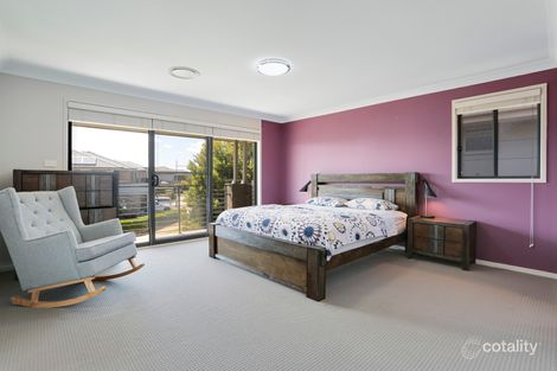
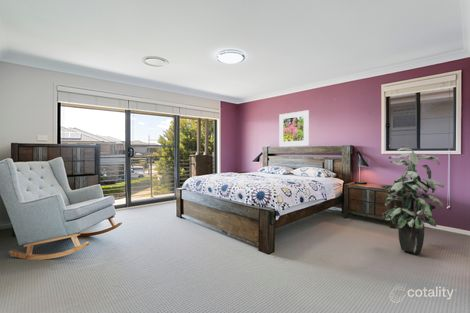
+ indoor plant (408, 198)
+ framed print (293, 129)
